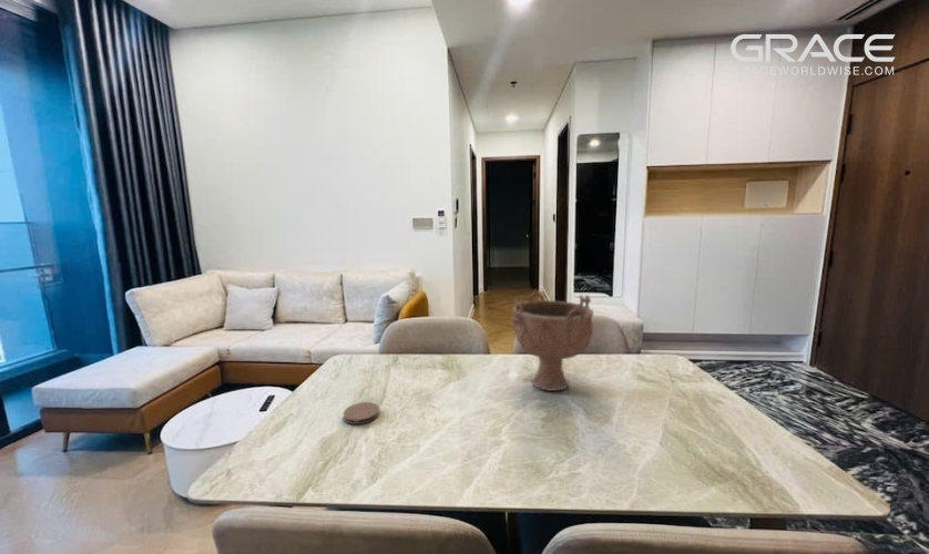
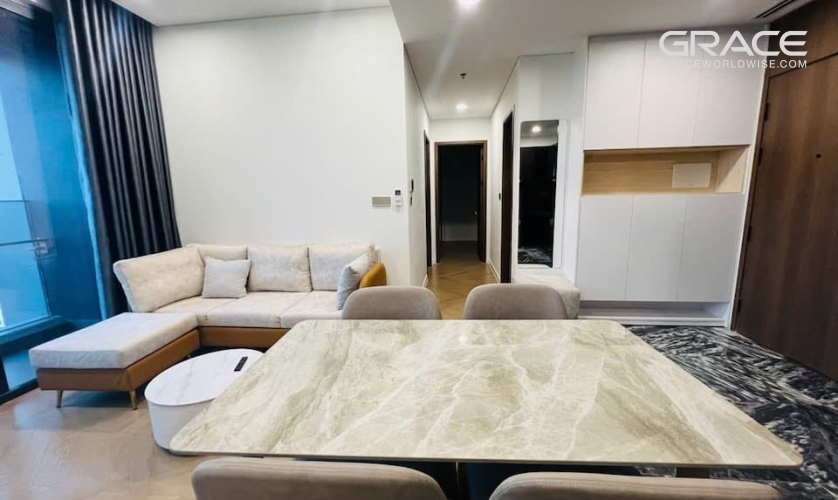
- decorative bowl (552, 340)
- coaster (361, 412)
